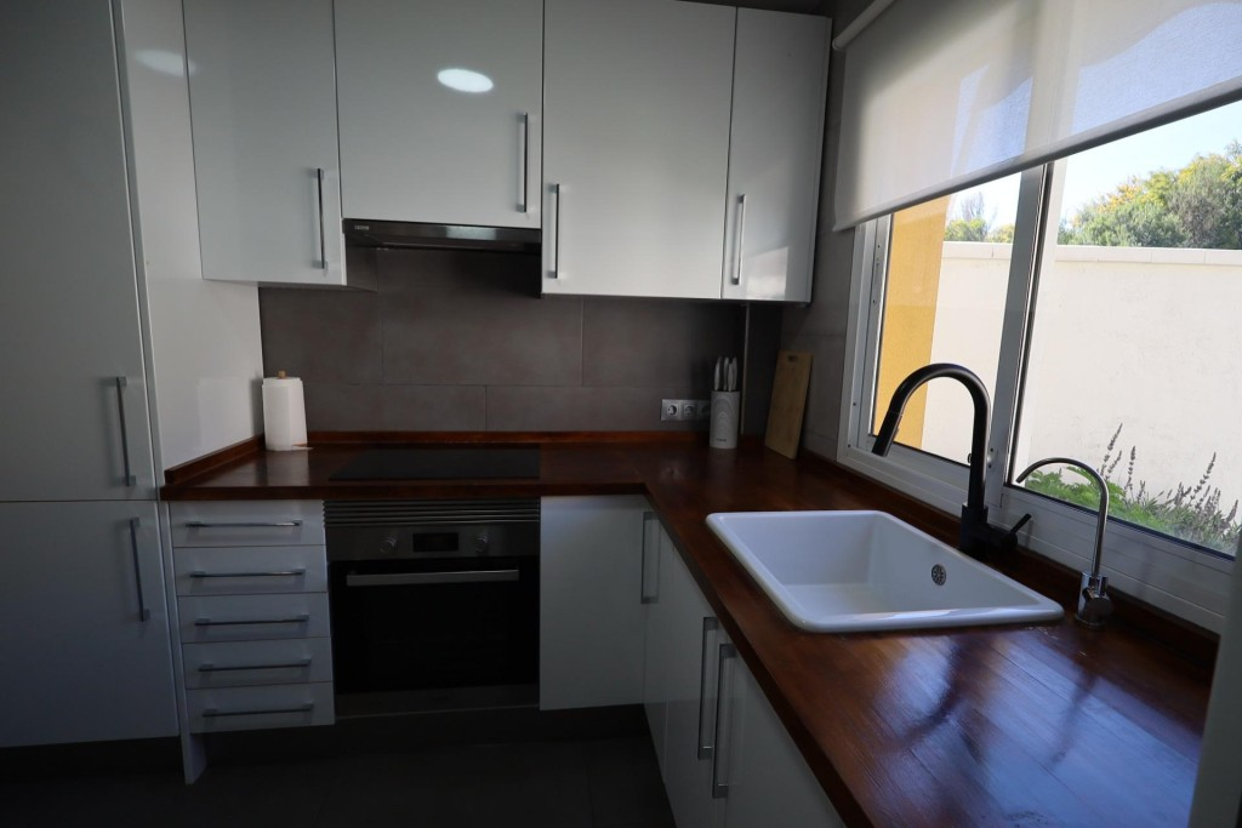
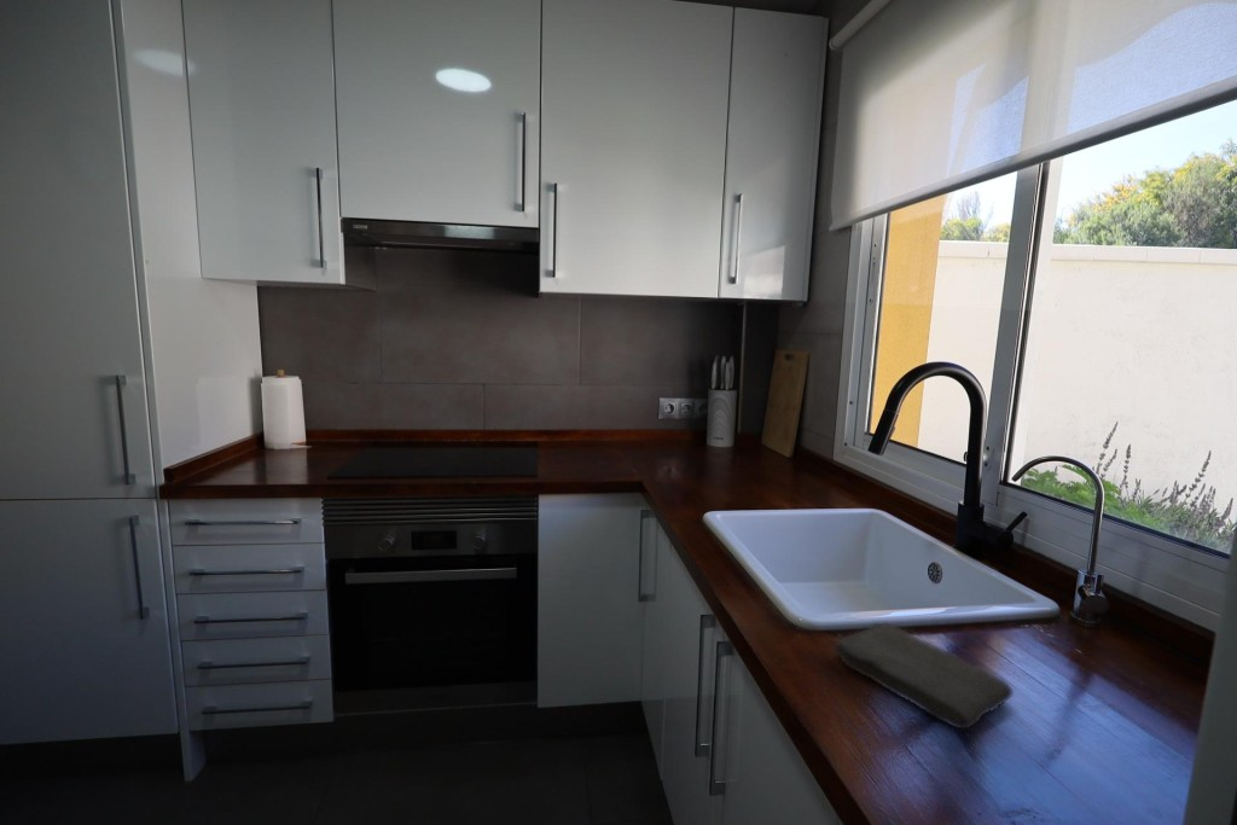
+ washcloth (917, 667)
